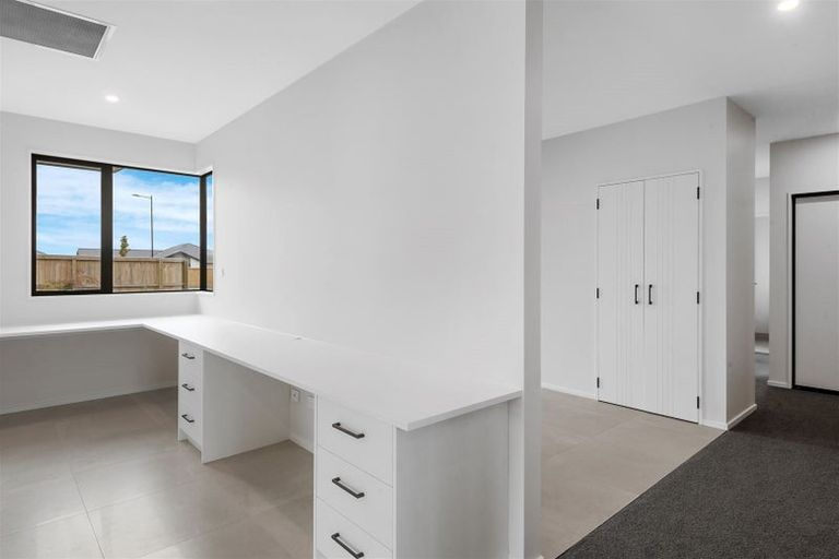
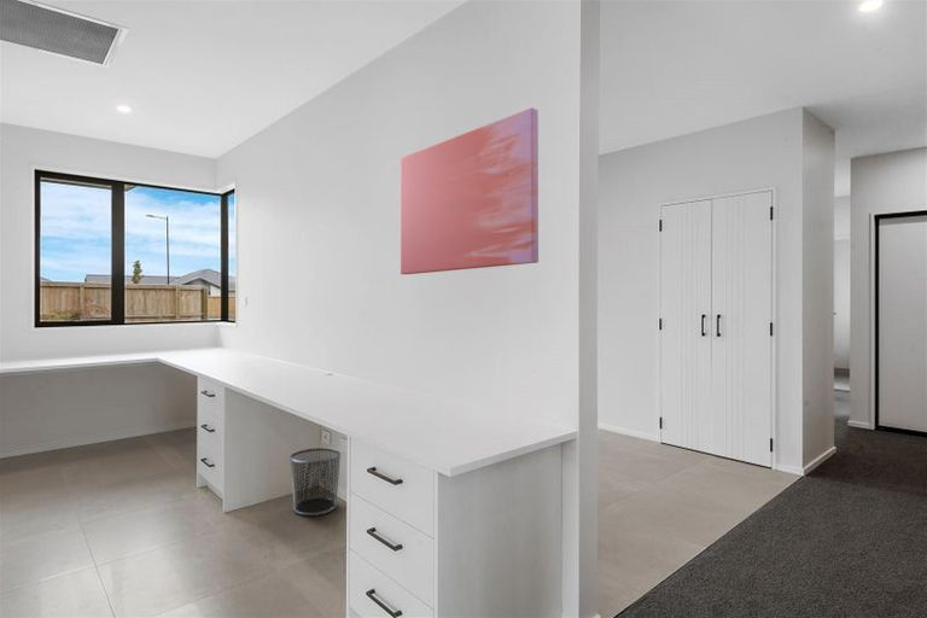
+ wall art (460, 203)
+ waste bin (315, 480)
